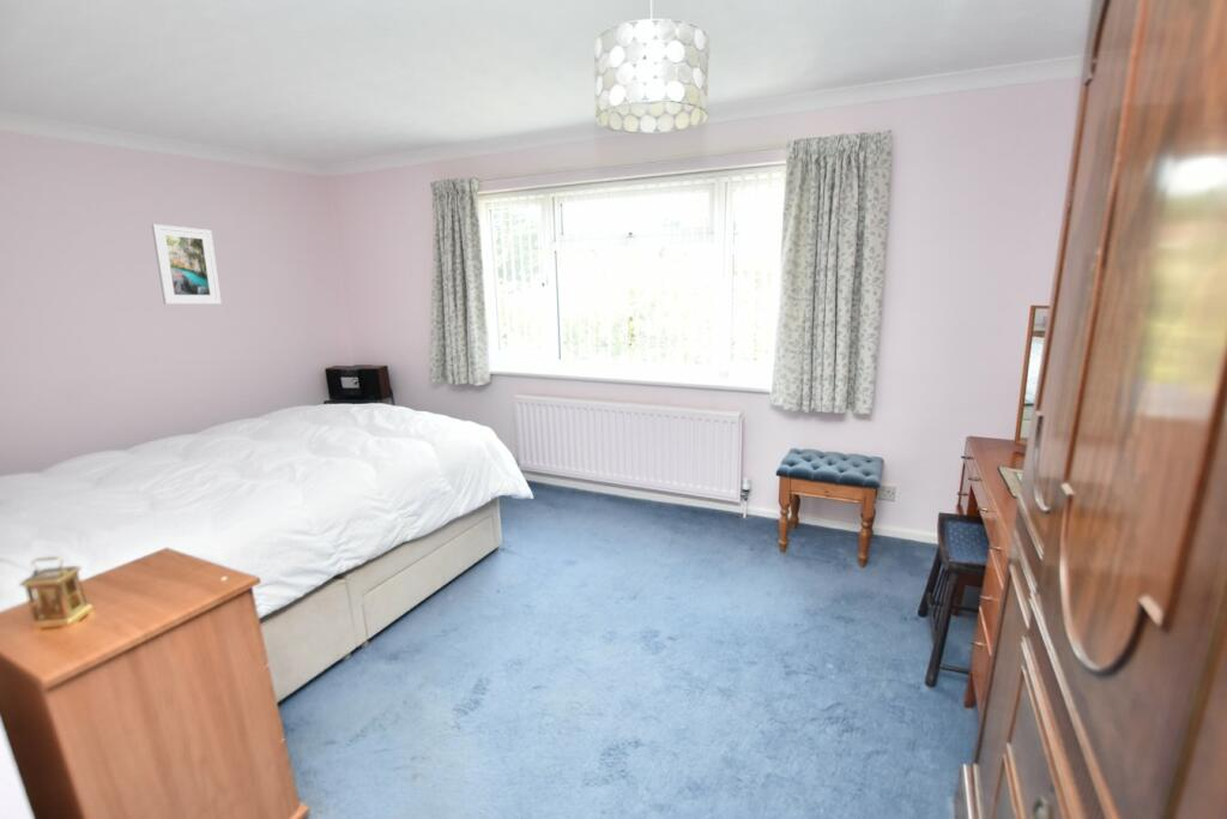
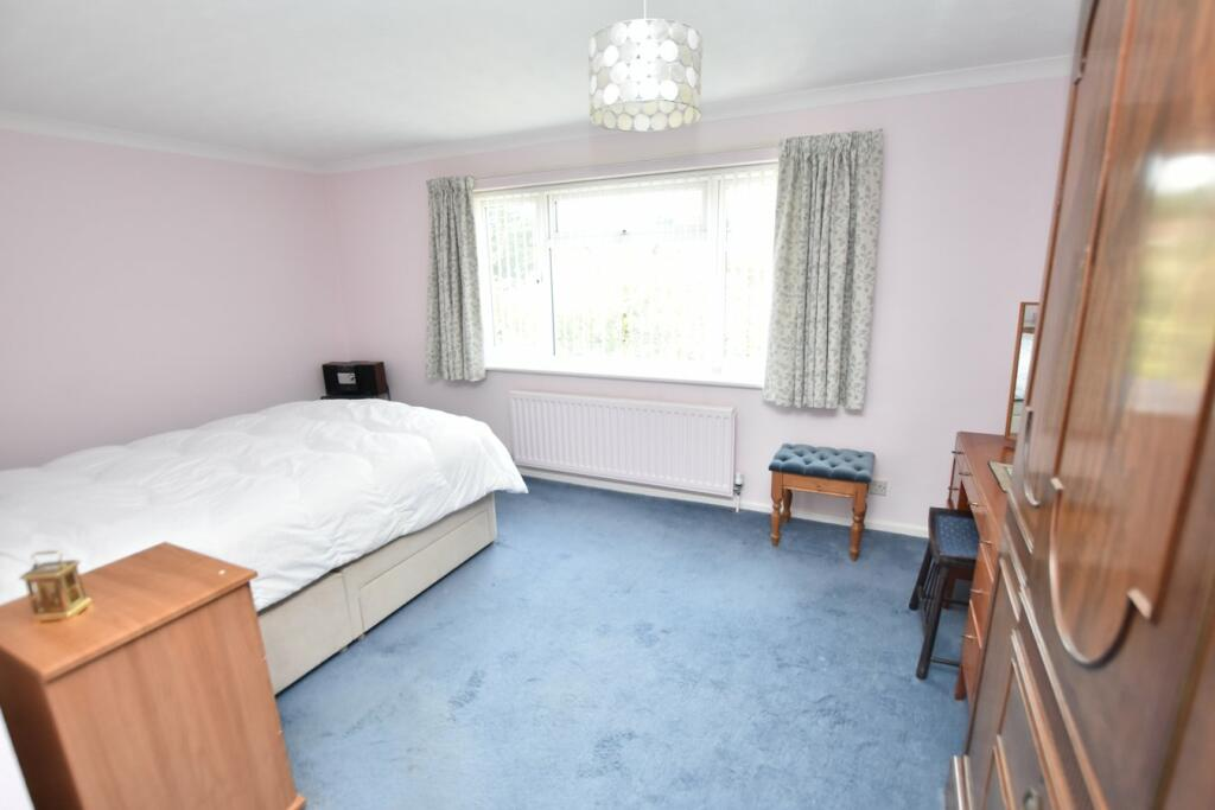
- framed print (188, 266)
